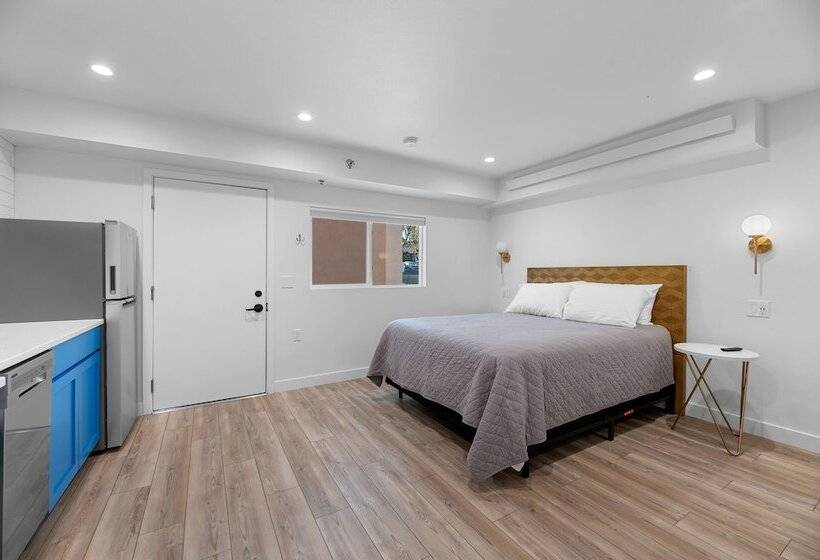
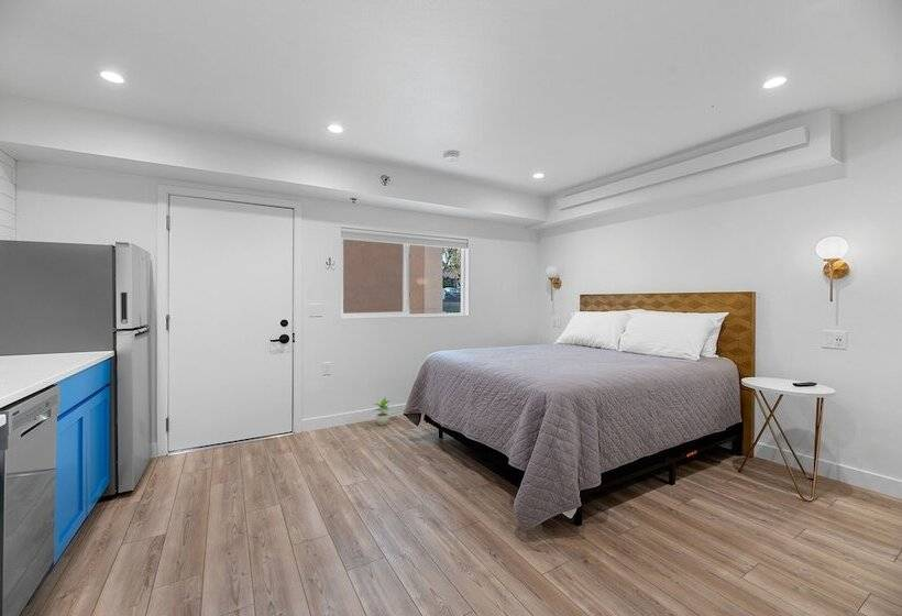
+ potted plant (382, 410)
